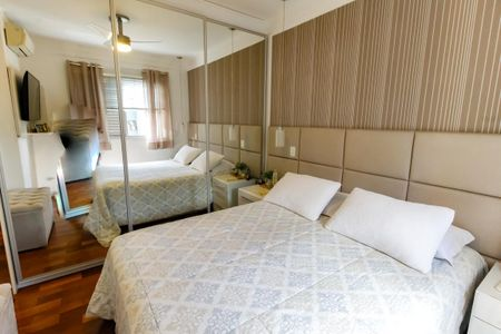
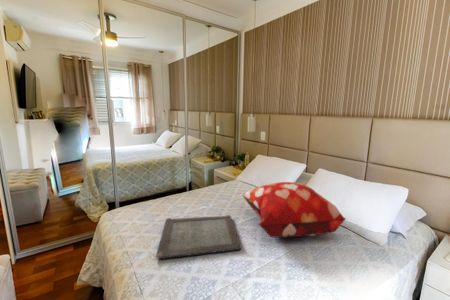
+ serving tray (199, 233)
+ decorative pillow (288, 206)
